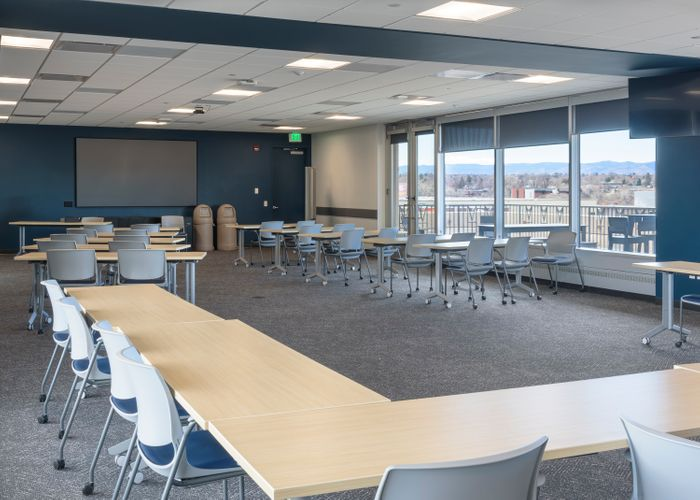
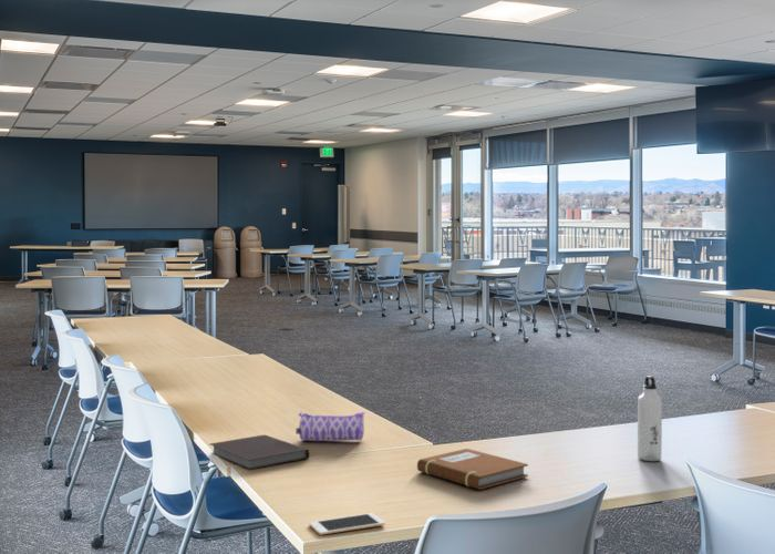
+ pencil case (331, 425)
+ notebook (469, 468)
+ cell phone (347, 523)
+ notebook (258, 451)
+ water bottle (649, 417)
